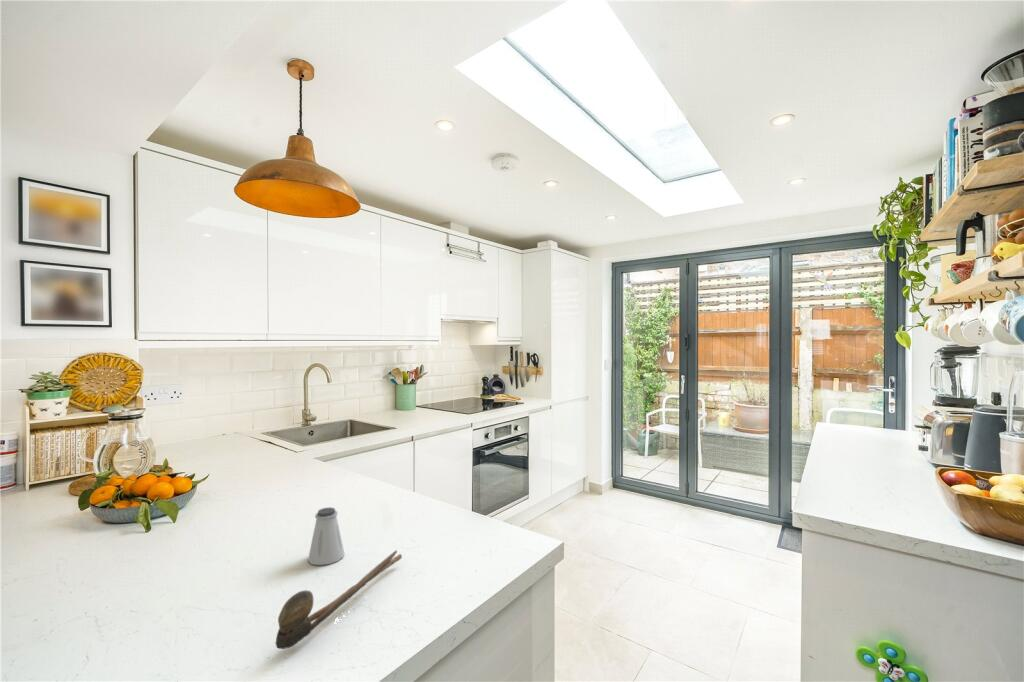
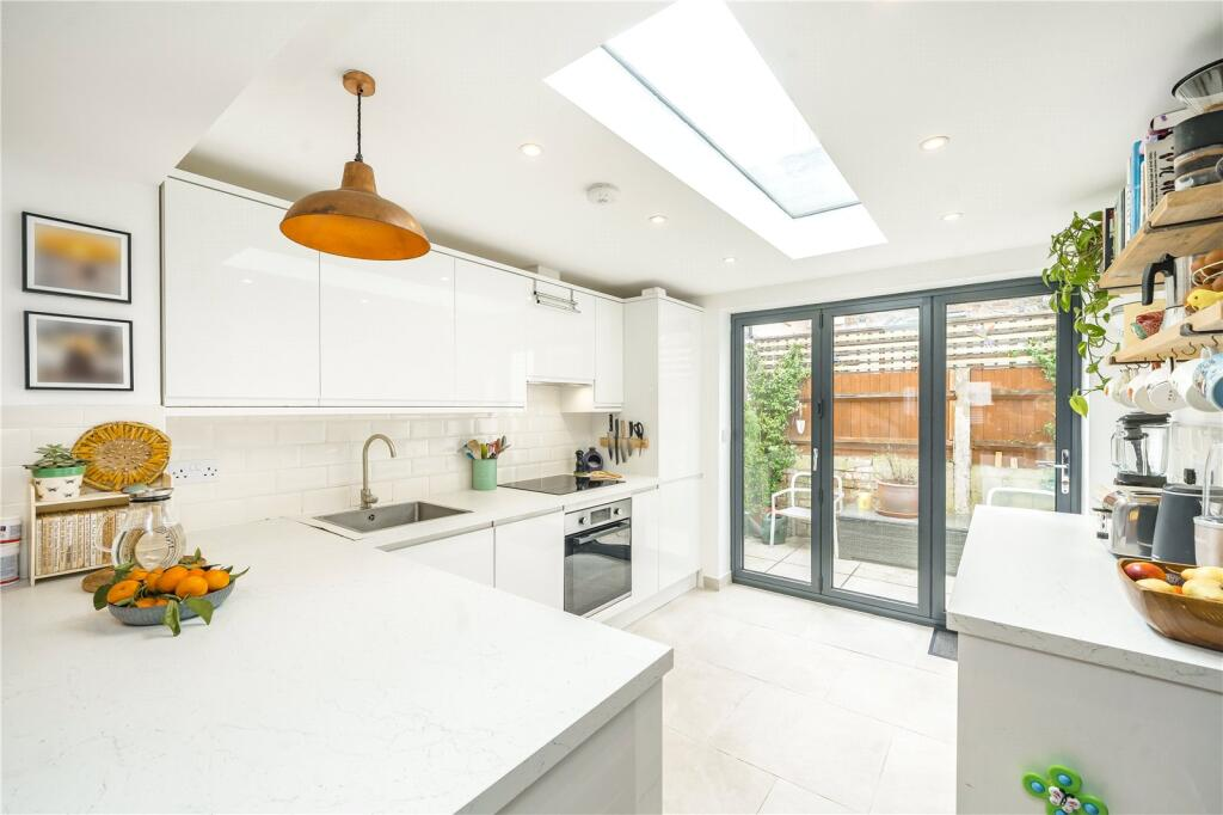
- spoon (354, 585)
- saltshaker (326, 533)
